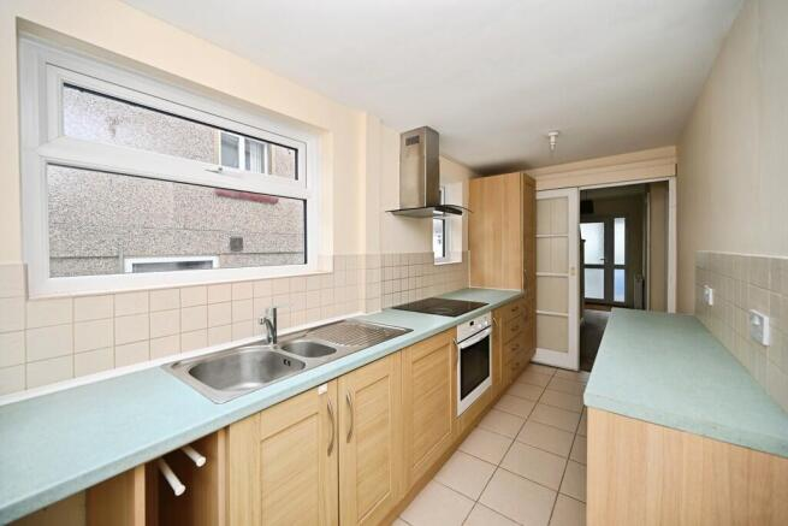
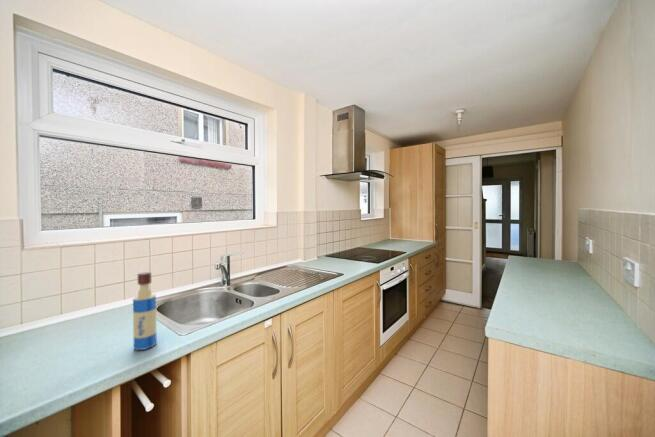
+ tequila bottle (144, 309)
